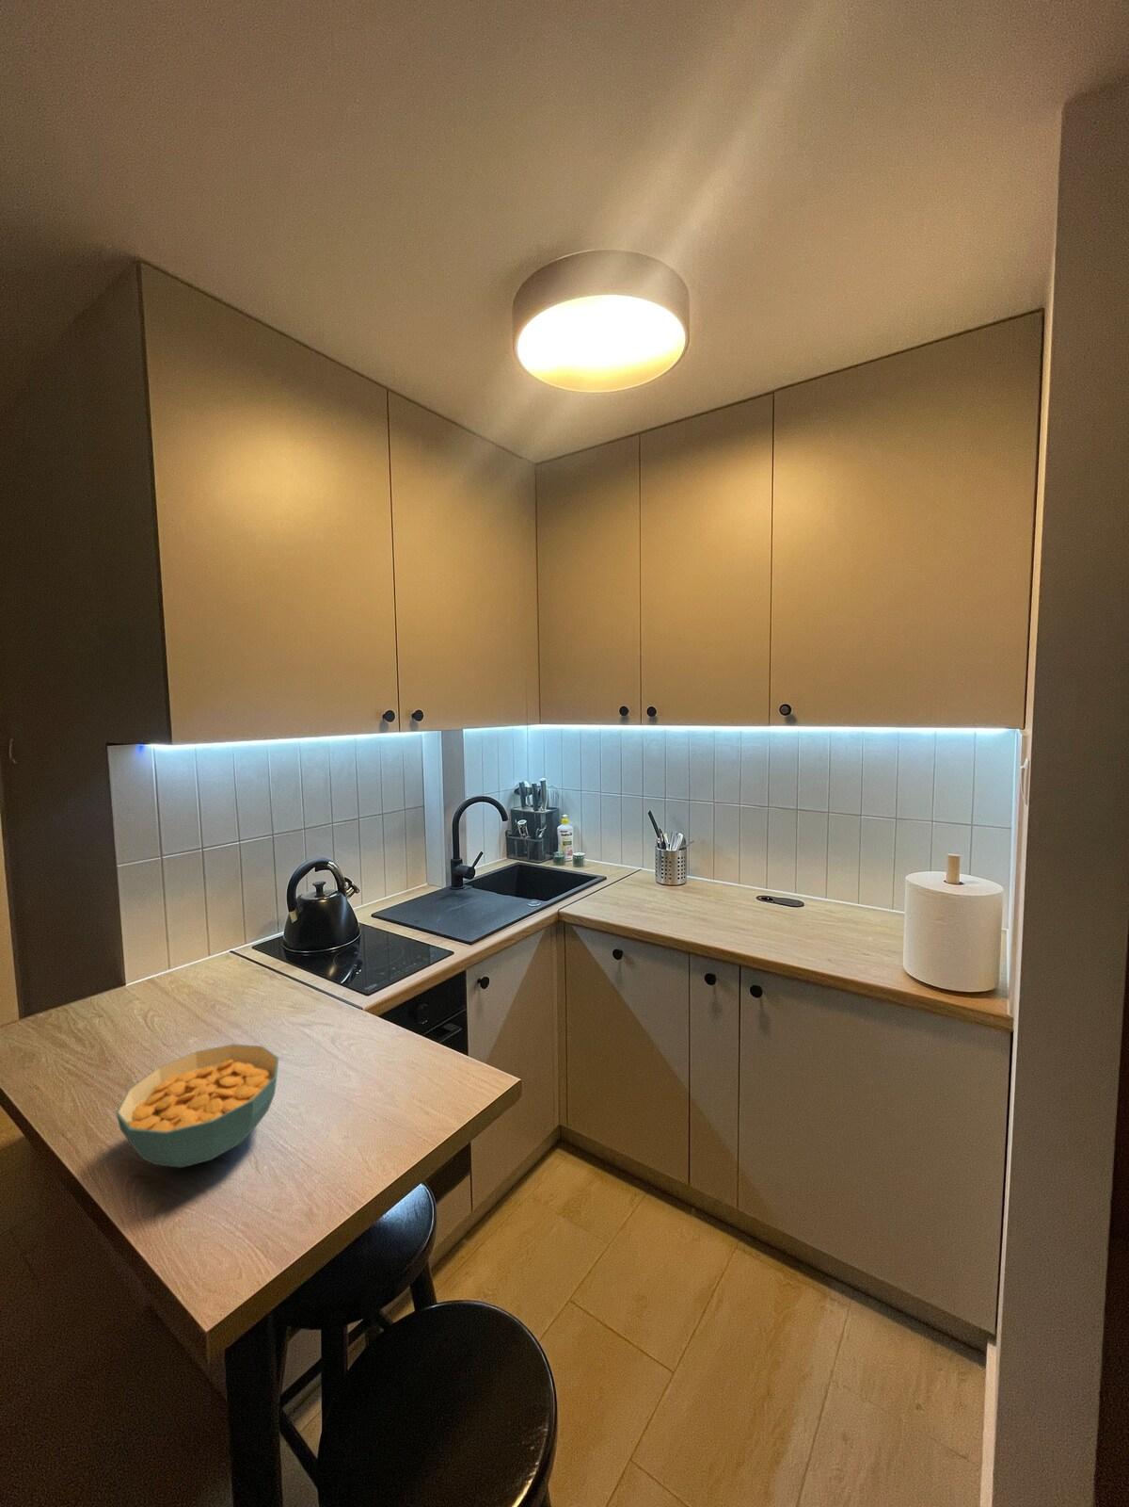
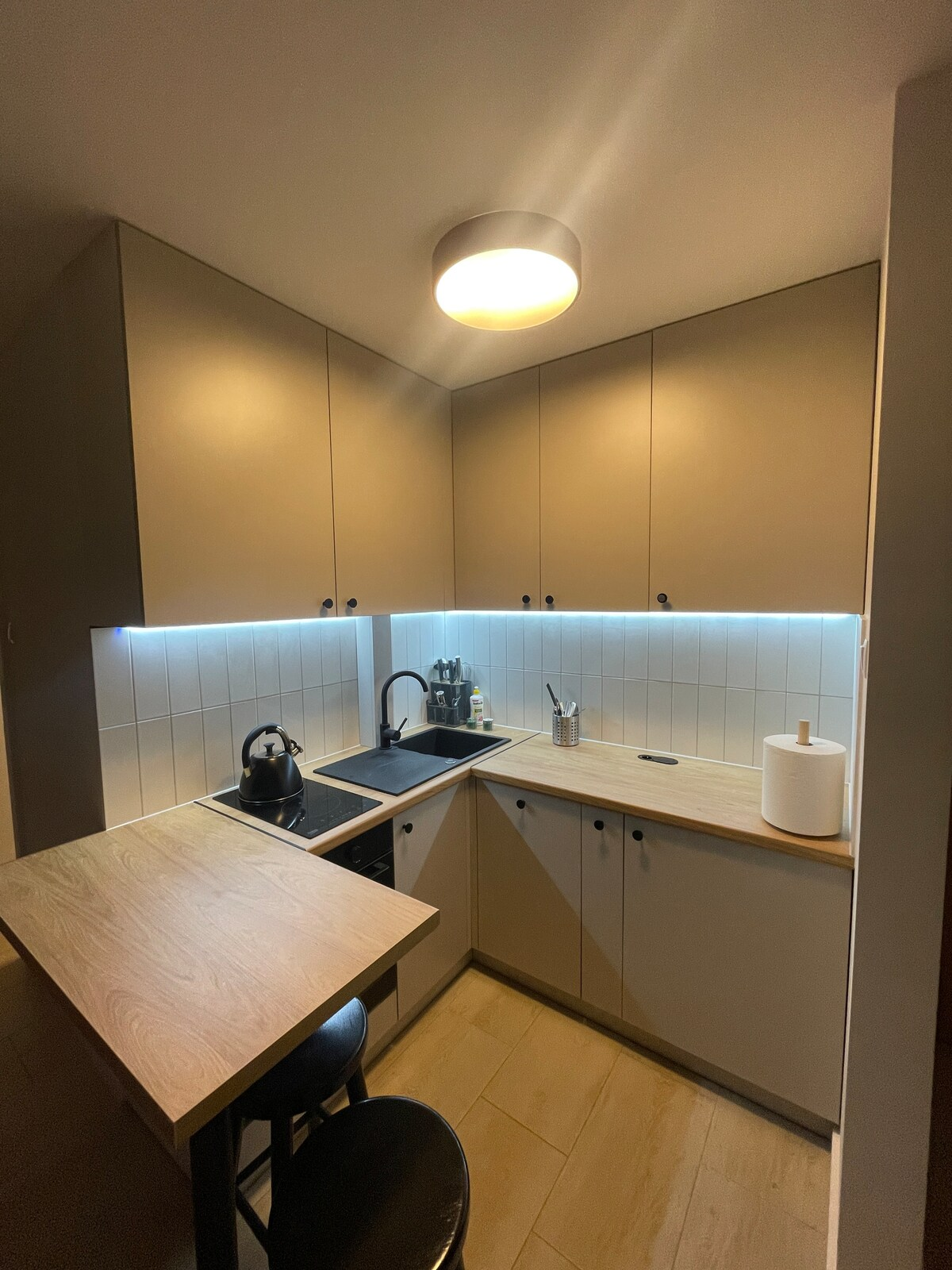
- cereal bowl (205, 1115)
